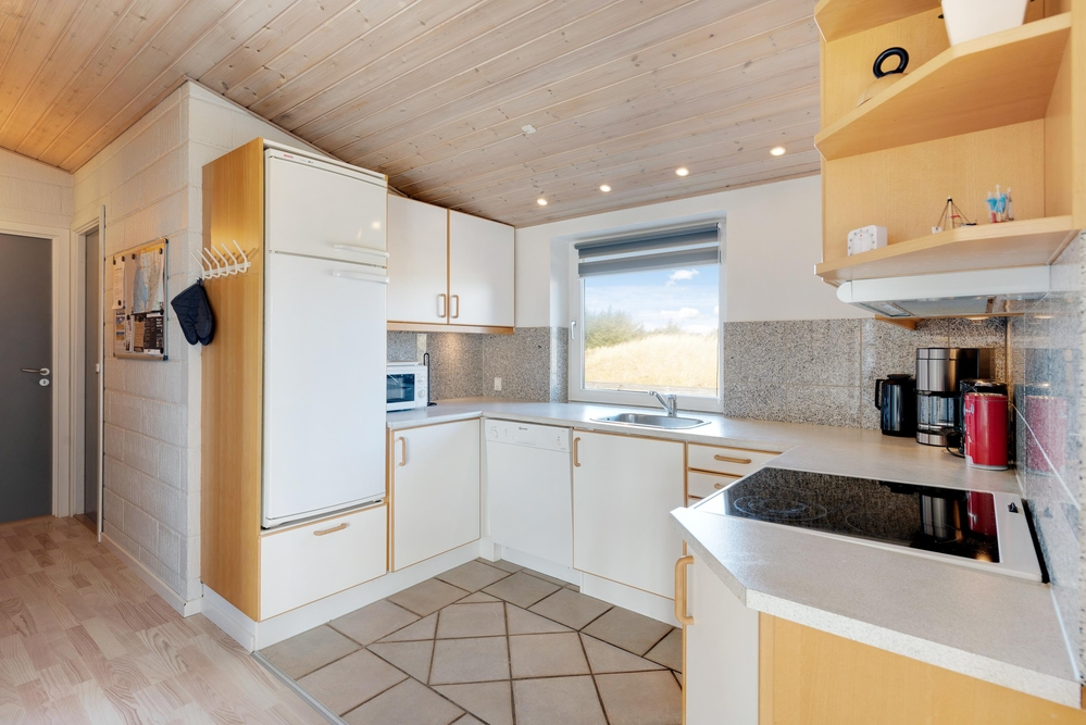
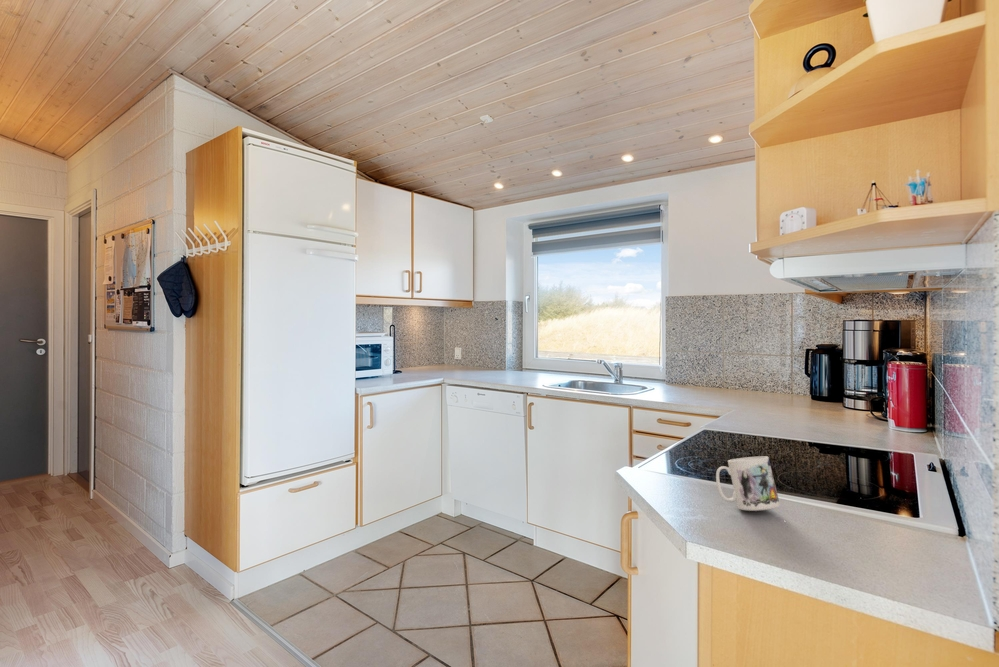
+ mug (747, 482)
